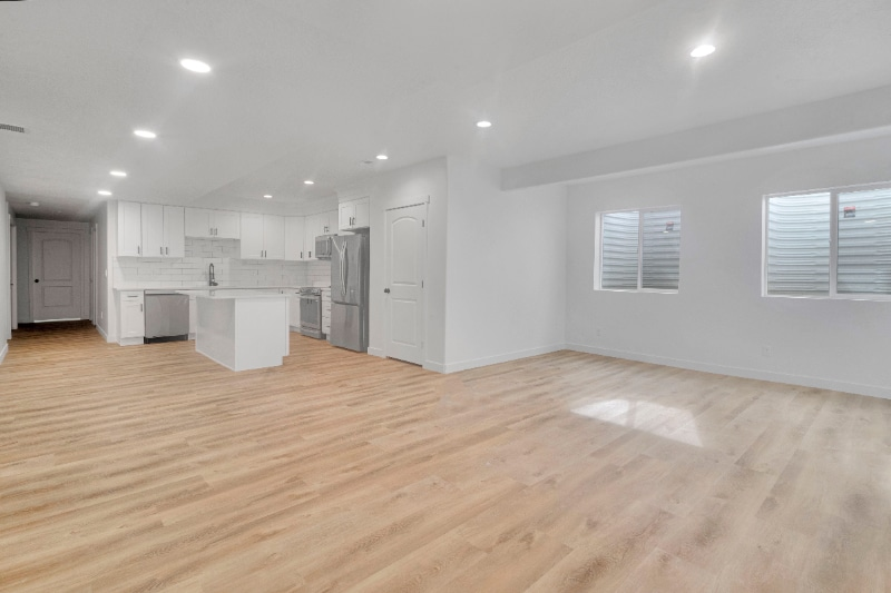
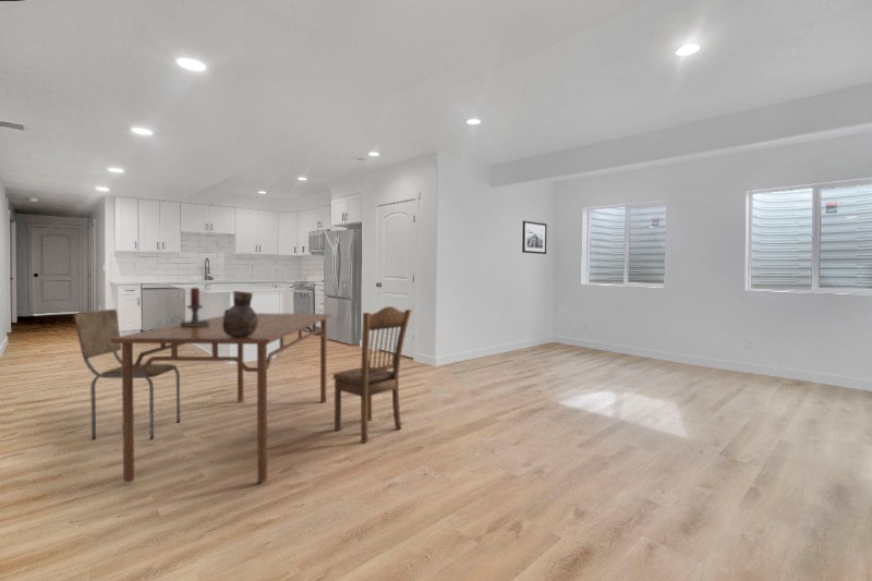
+ wall art (534, 238)
+ vase (240, 313)
+ dining chair (133, 372)
+ dining chair (368, 367)
+ dining table (243, 378)
+ candle holder (190, 305)
